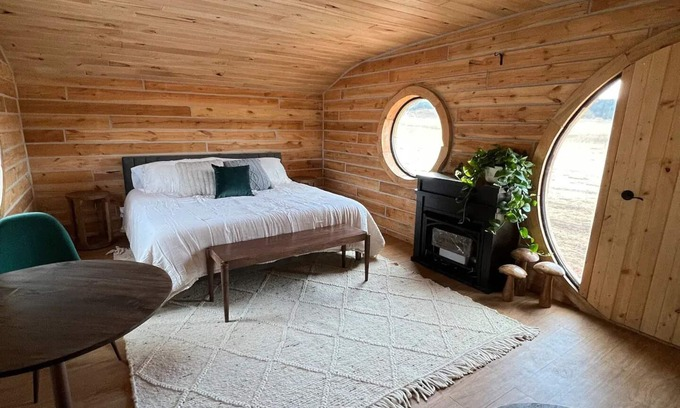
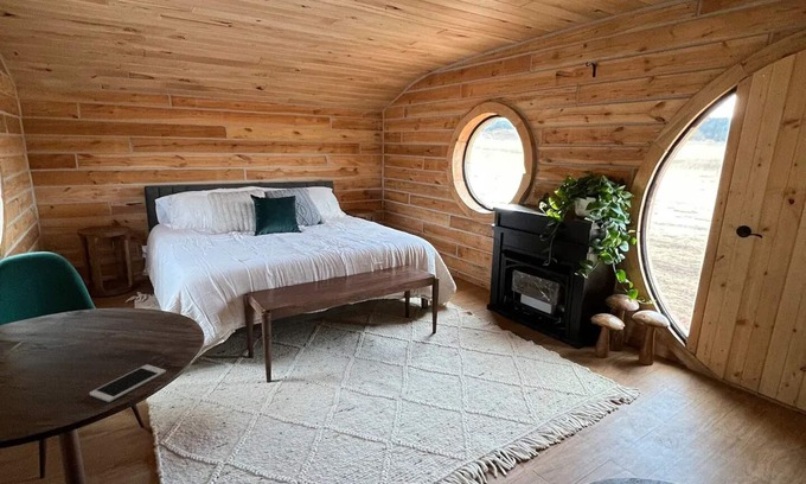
+ cell phone (129, 381)
